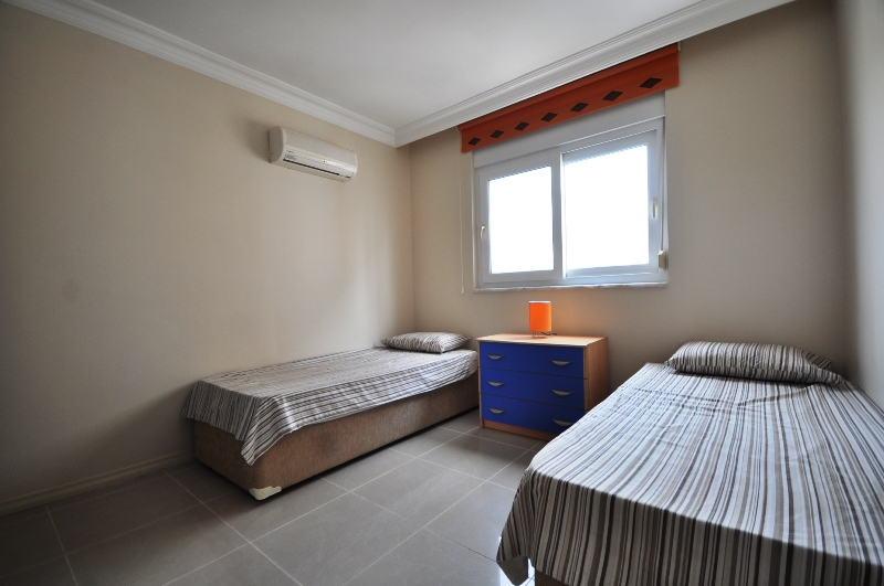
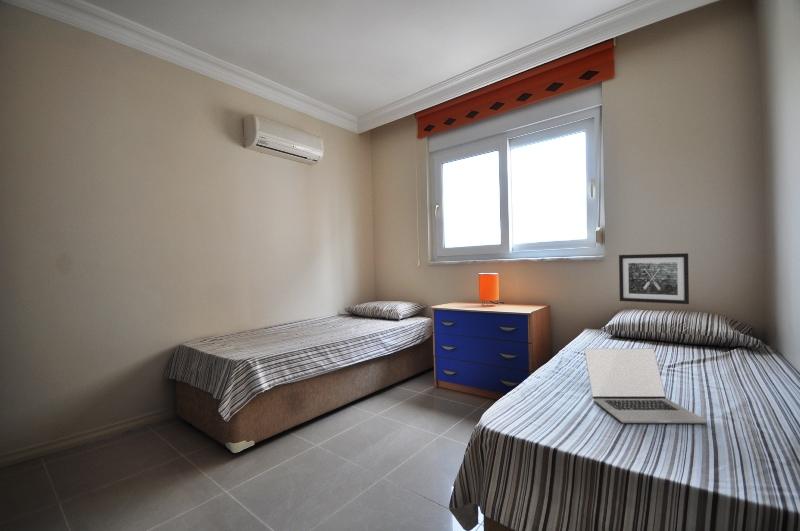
+ laptop (639, 382)
+ wall art (652, 278)
